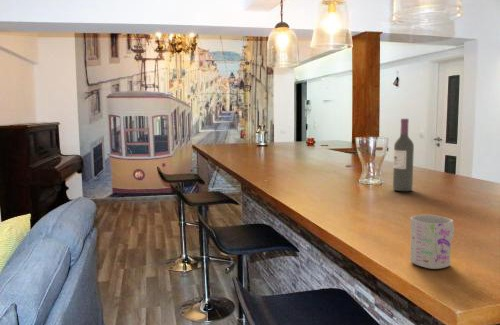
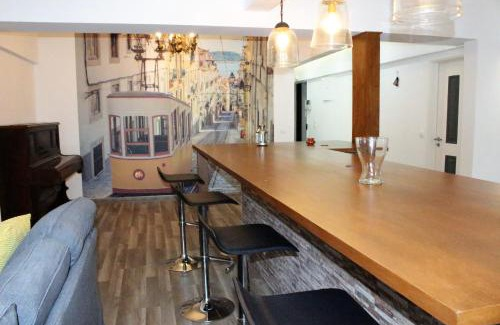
- mug (435, 240)
- wine bottle (403, 154)
